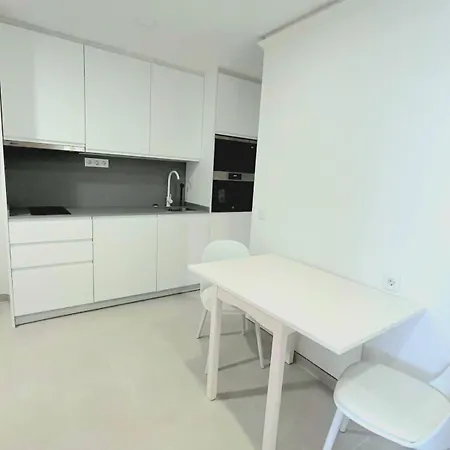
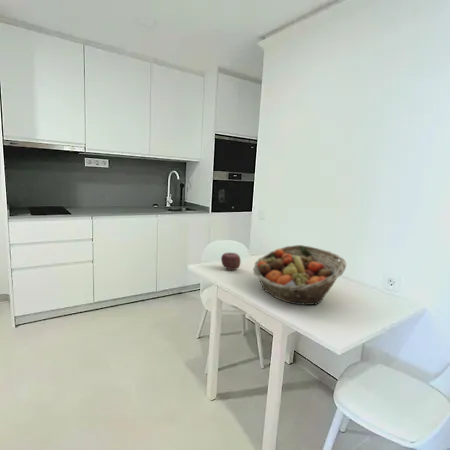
+ fruit basket (296, 271)
+ apple (231, 261)
